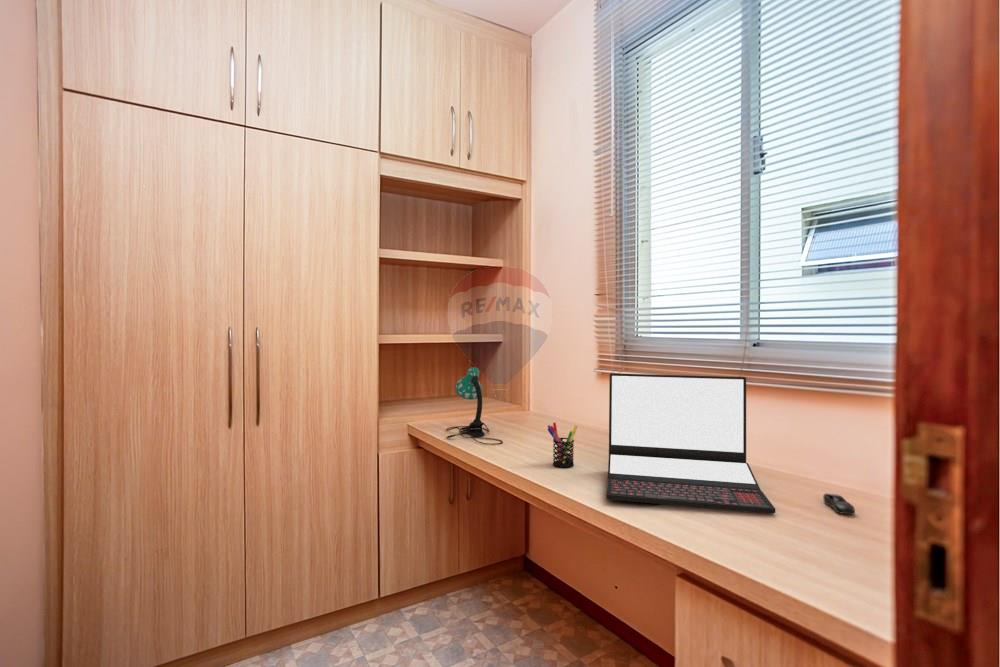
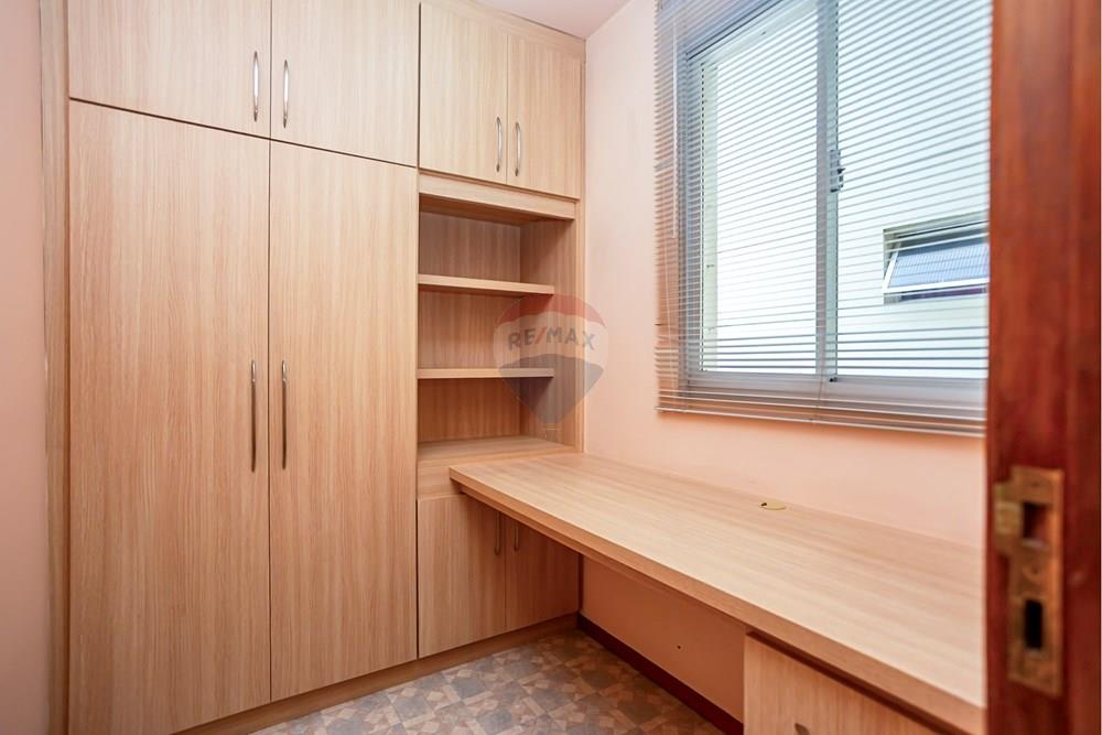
- laptop (681, 434)
- pen holder (563, 443)
- computer mouse (834, 496)
- desk lamp (471, 399)
